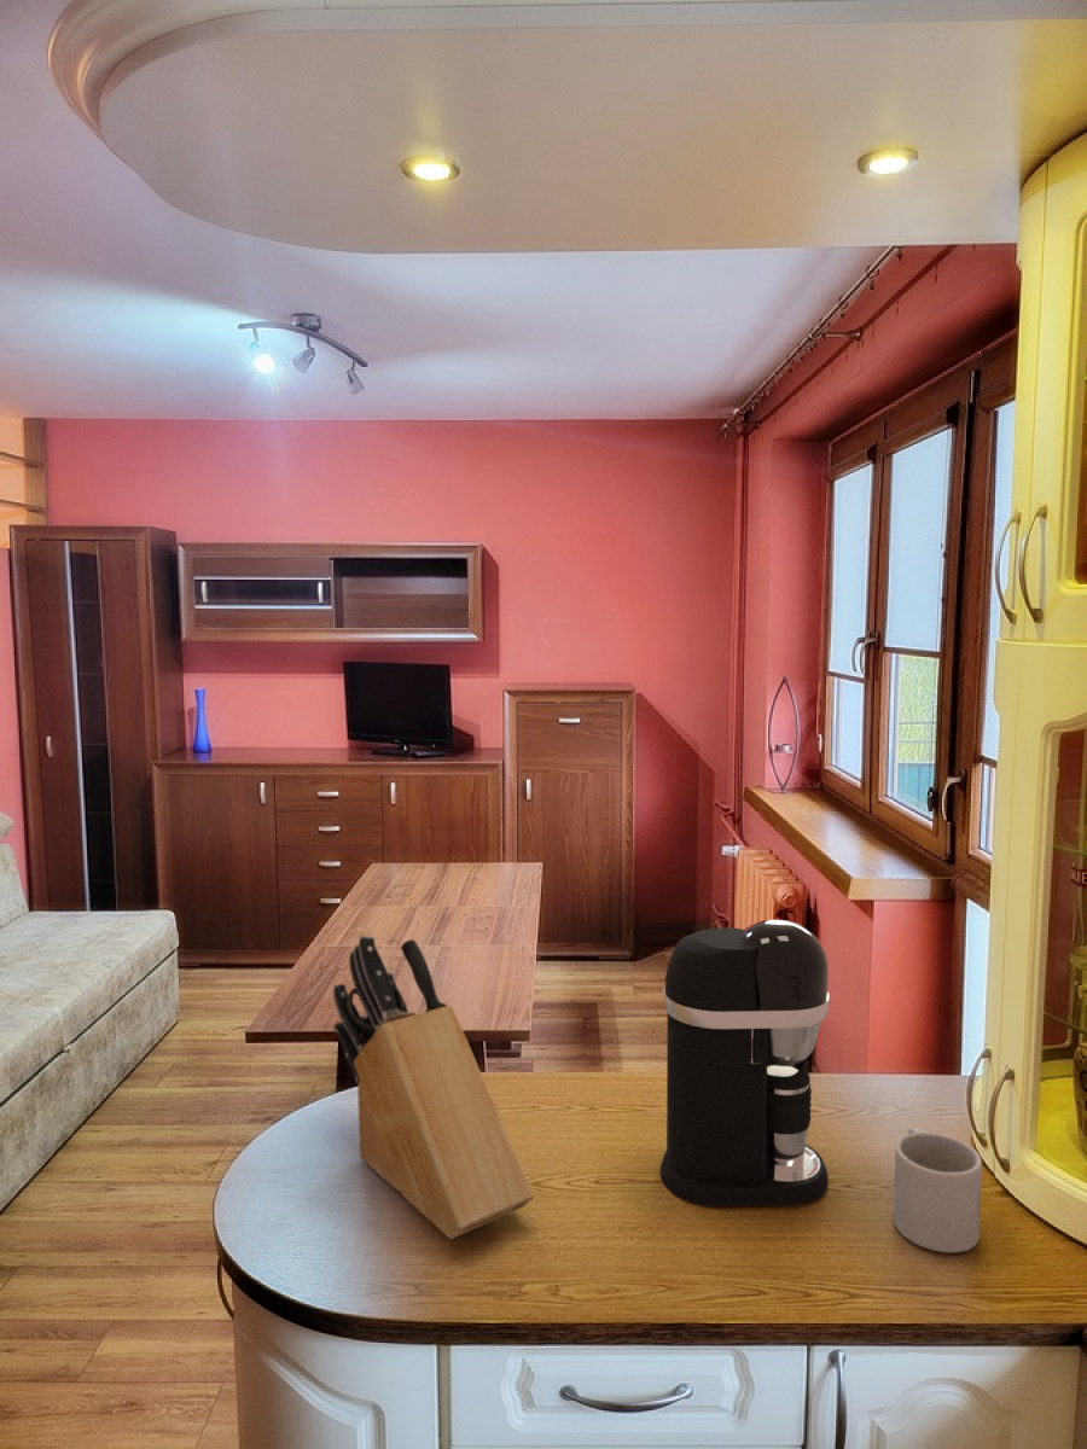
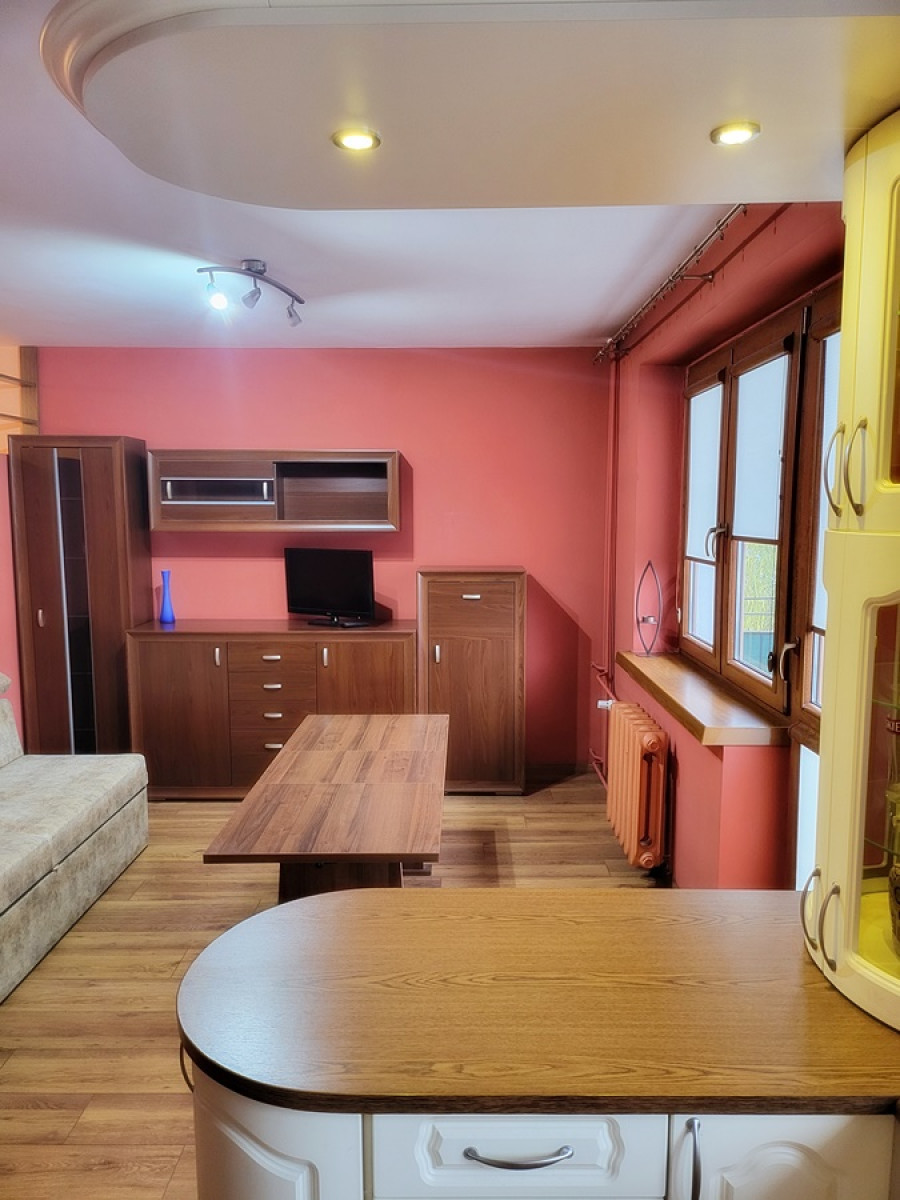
- coffee maker (744, 1052)
- knife block (422, 1063)
- mug (930, 1179)
